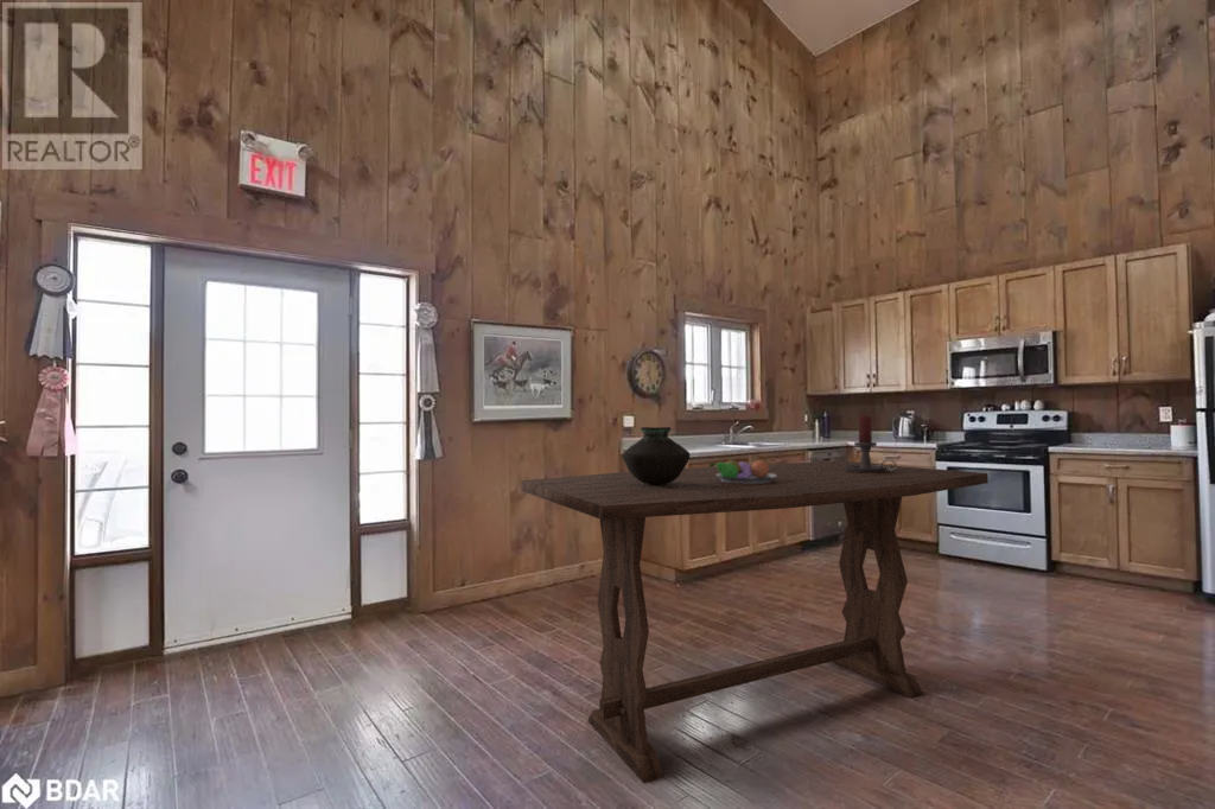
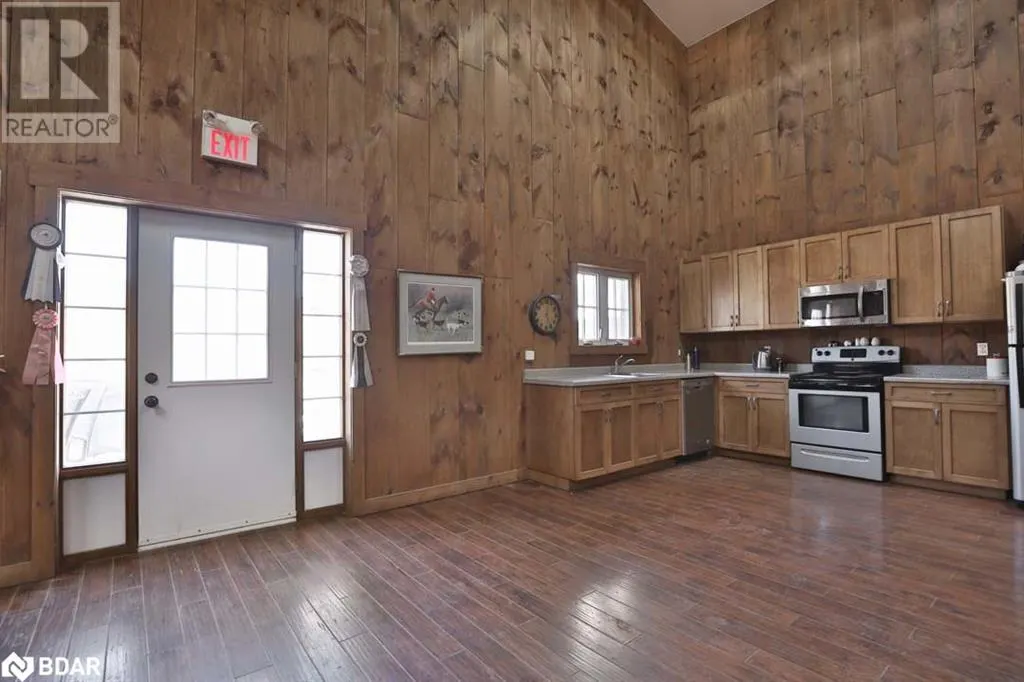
- dining table (778, 656)
- candle holder (870, 442)
- fruit bowl (743, 469)
- vase (655, 454)
